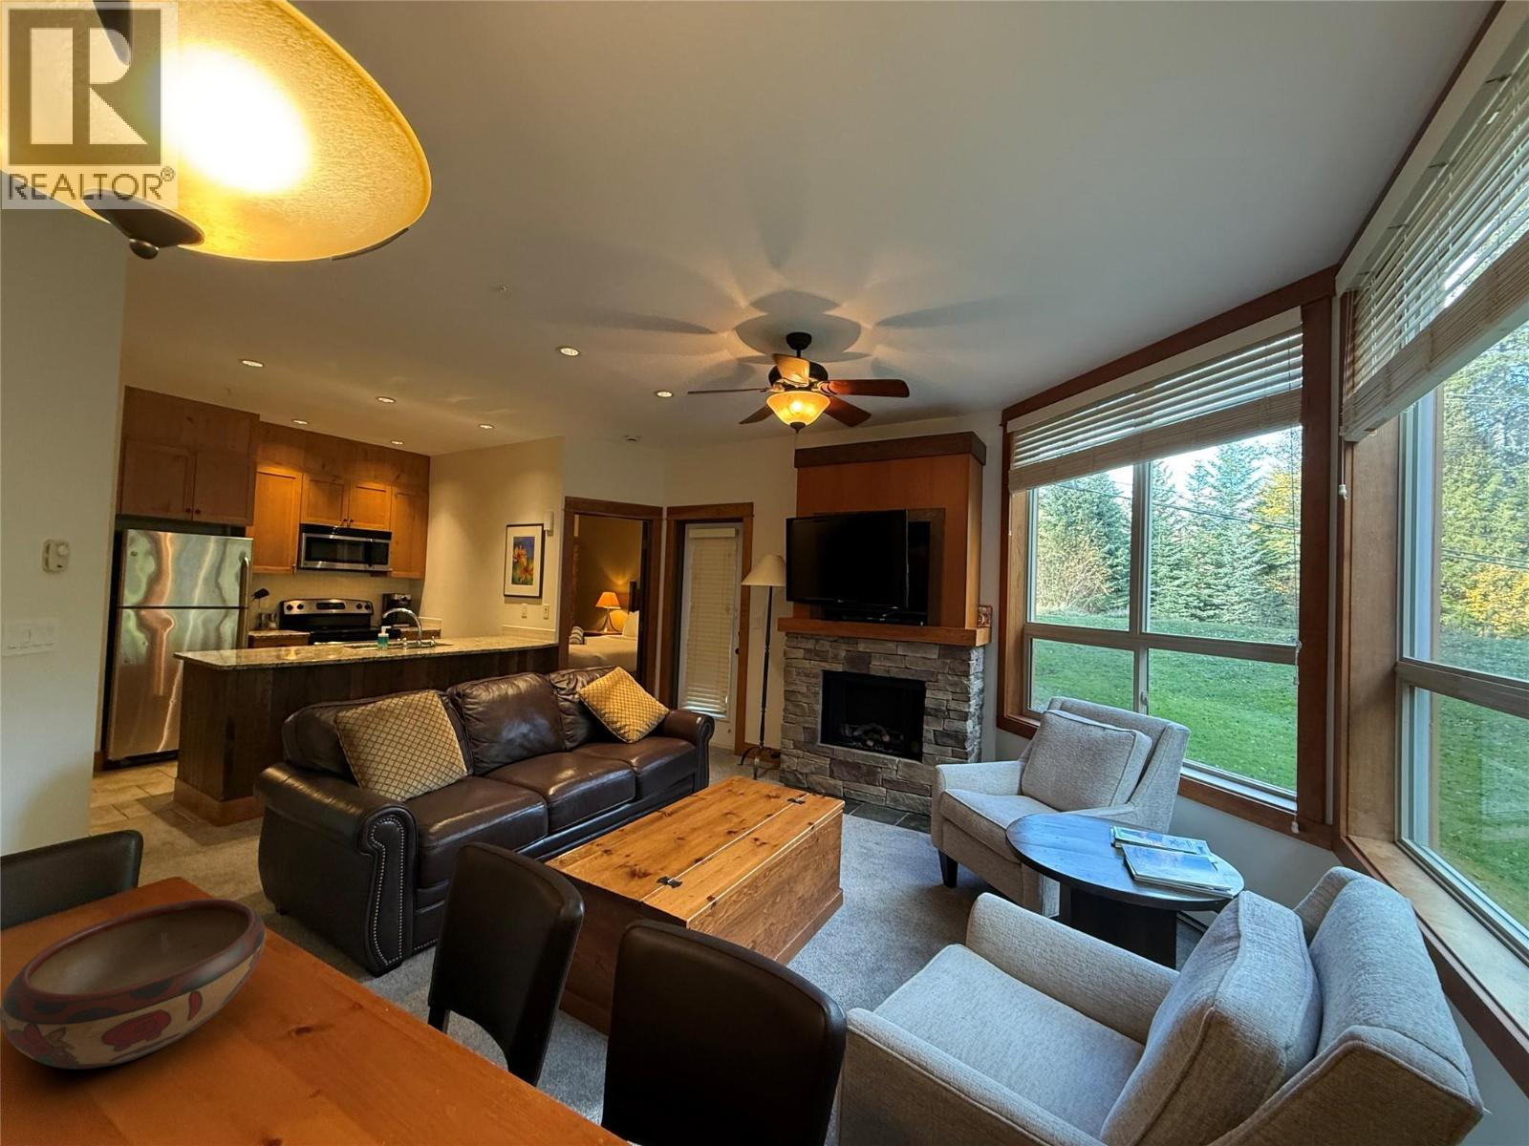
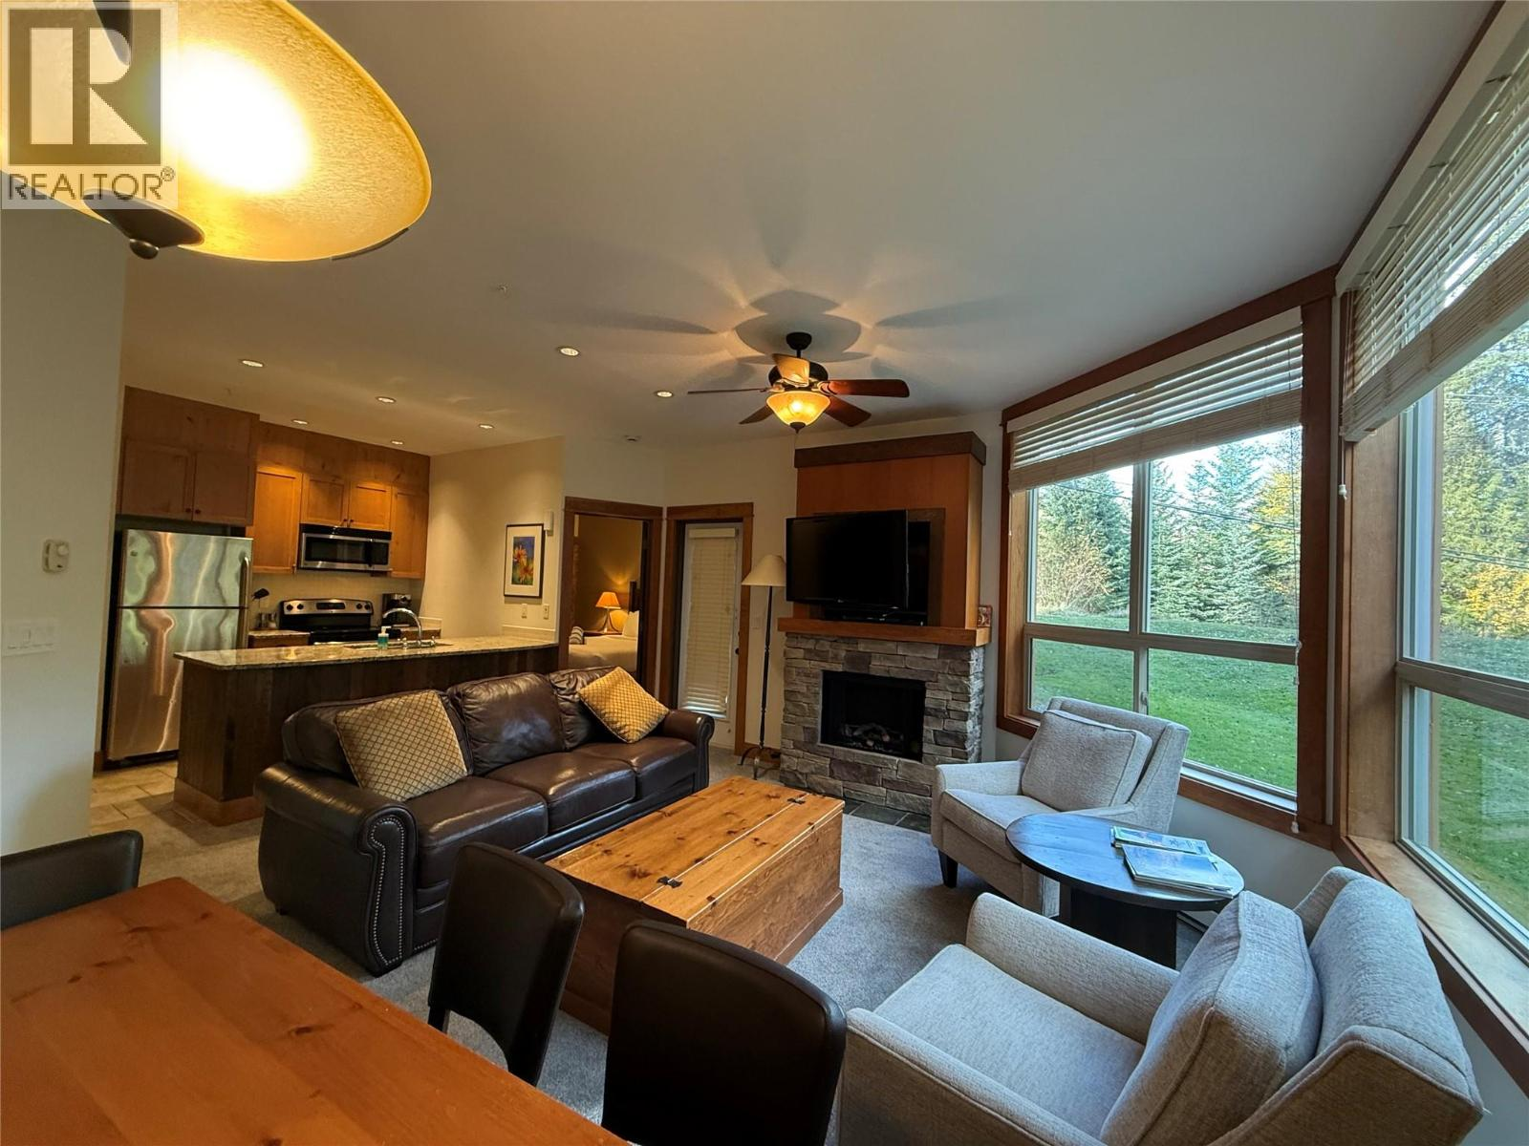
- decorative bowl (146, 985)
